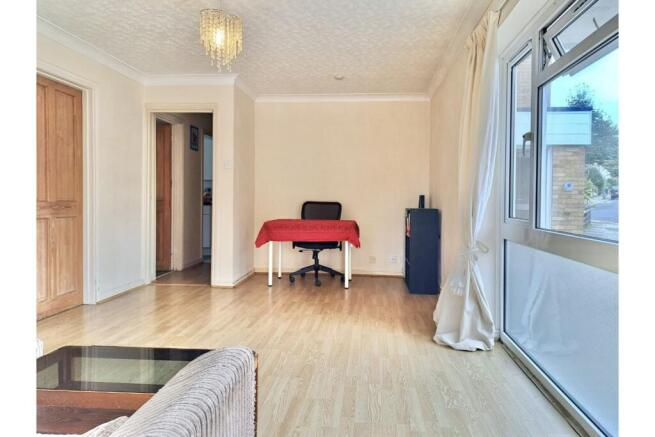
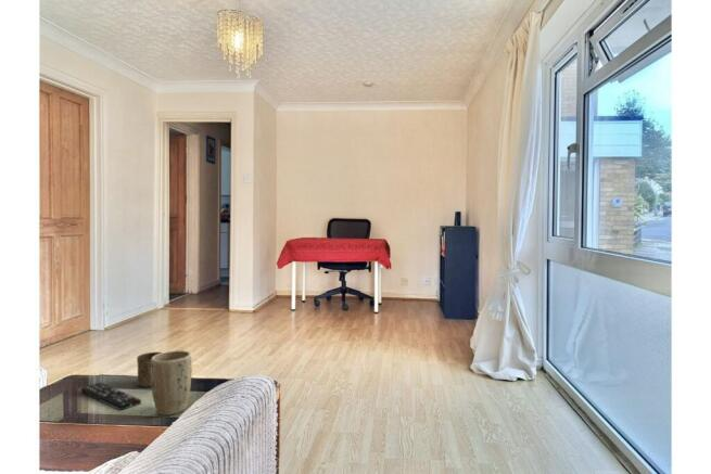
+ plant pot (172, 382)
+ cup (150, 369)
+ remote control (110, 395)
